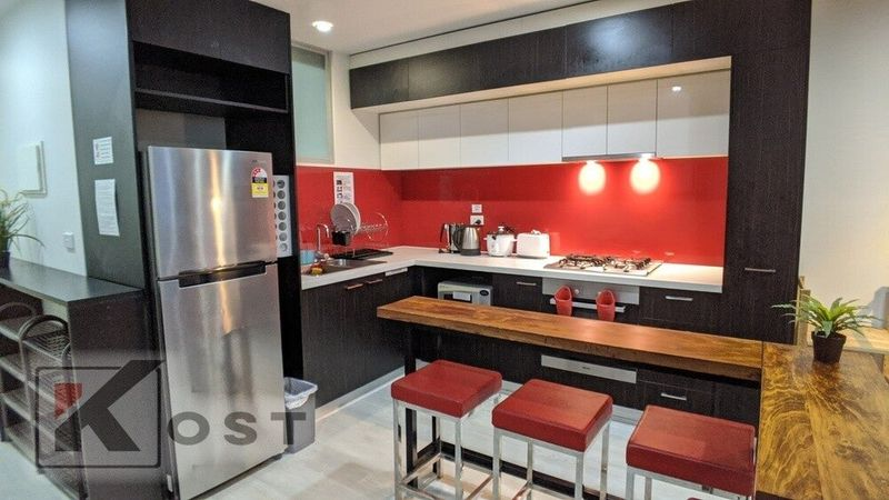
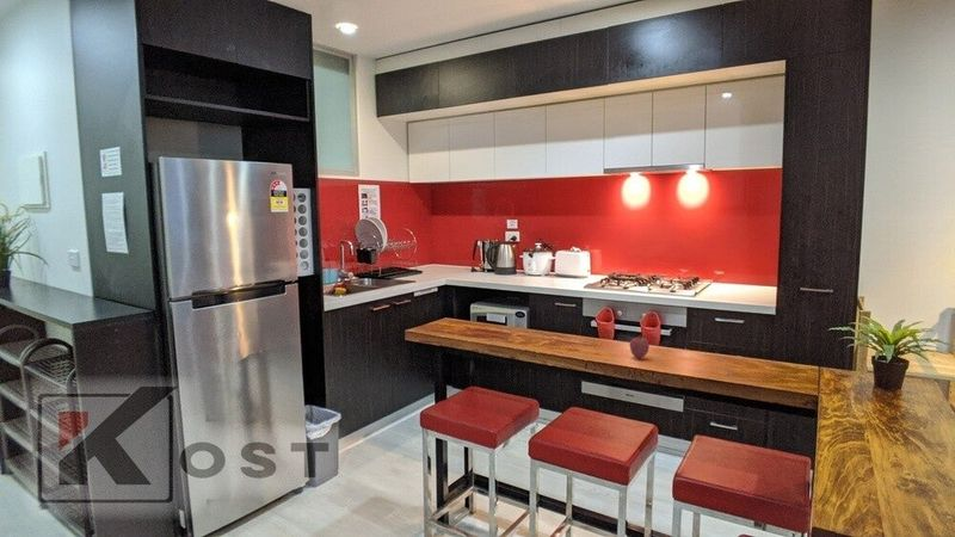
+ fruit (639, 346)
